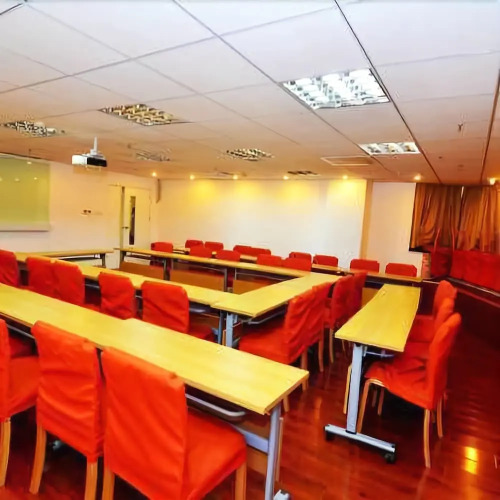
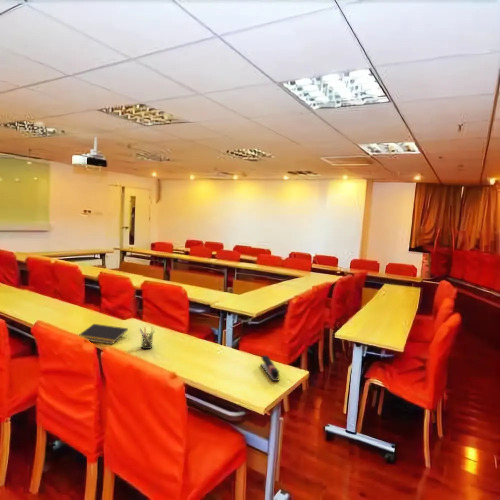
+ notepad (102, 333)
+ pen holder (148, 337)
+ stapler (269, 367)
